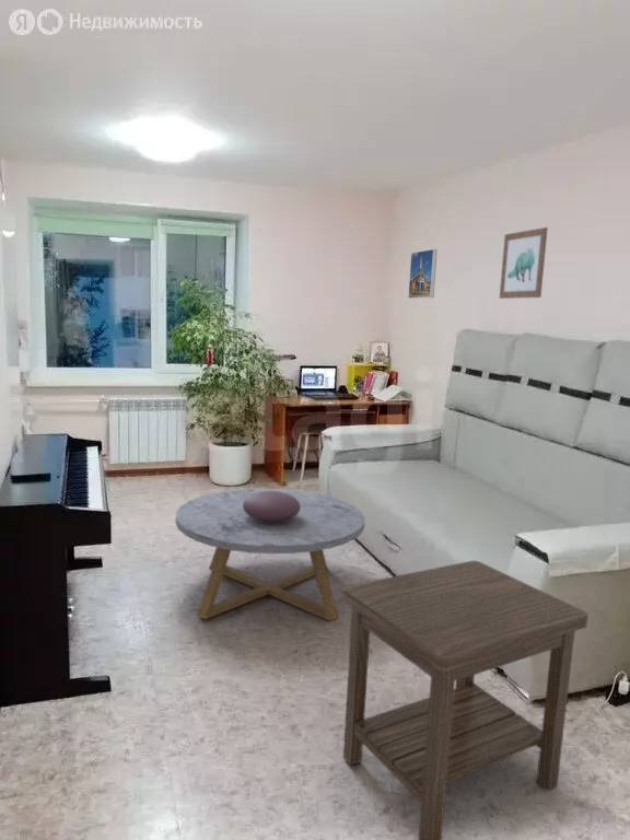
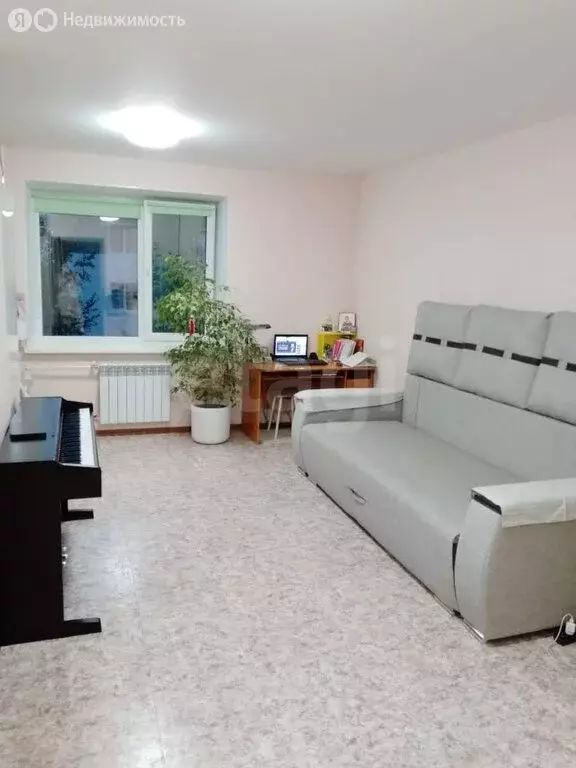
- decorative bowl (271, 505)
- side table (455, 688)
- wall art (522, 265)
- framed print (422, 275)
- coffee table (269, 552)
